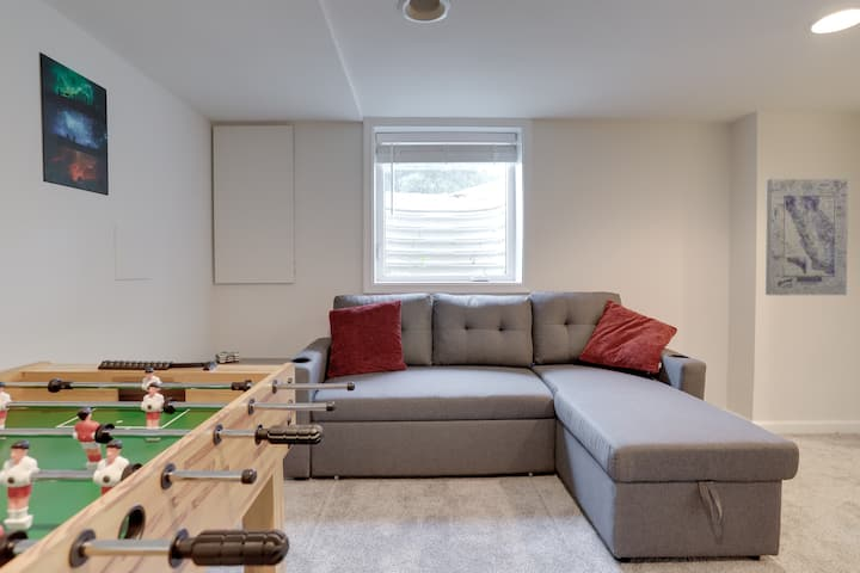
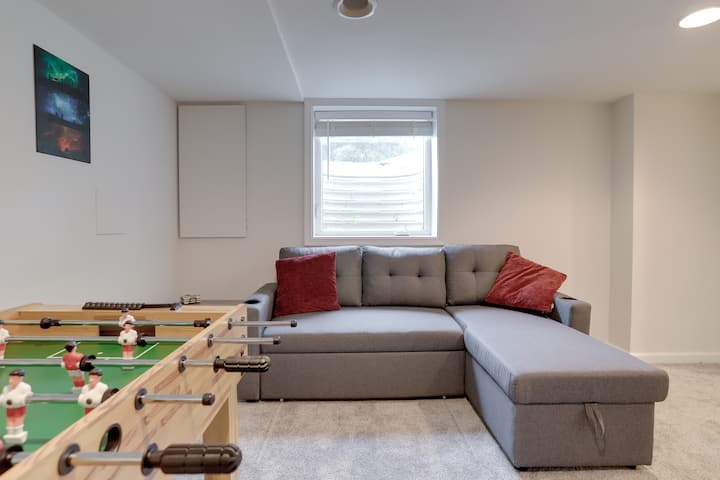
- wall art (806, 236)
